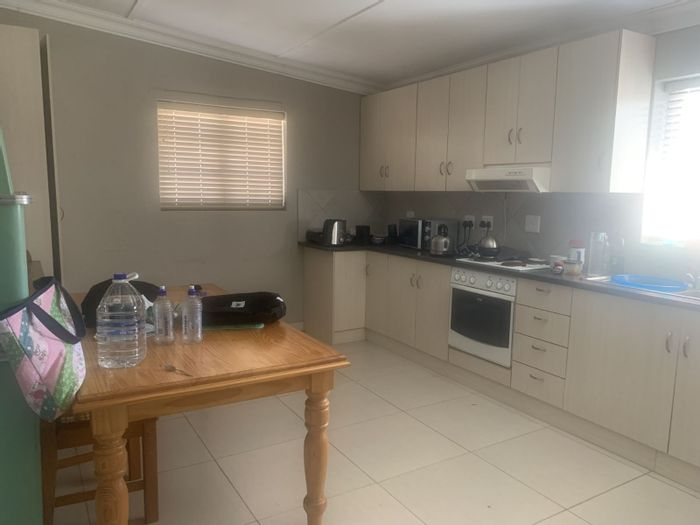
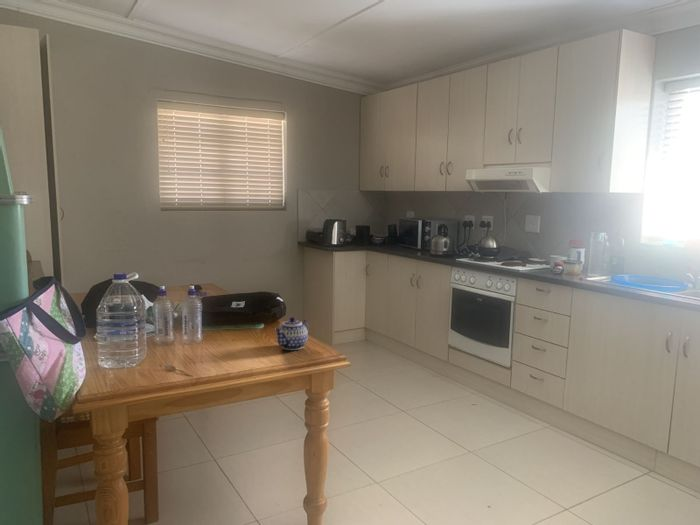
+ teapot (292, 332)
